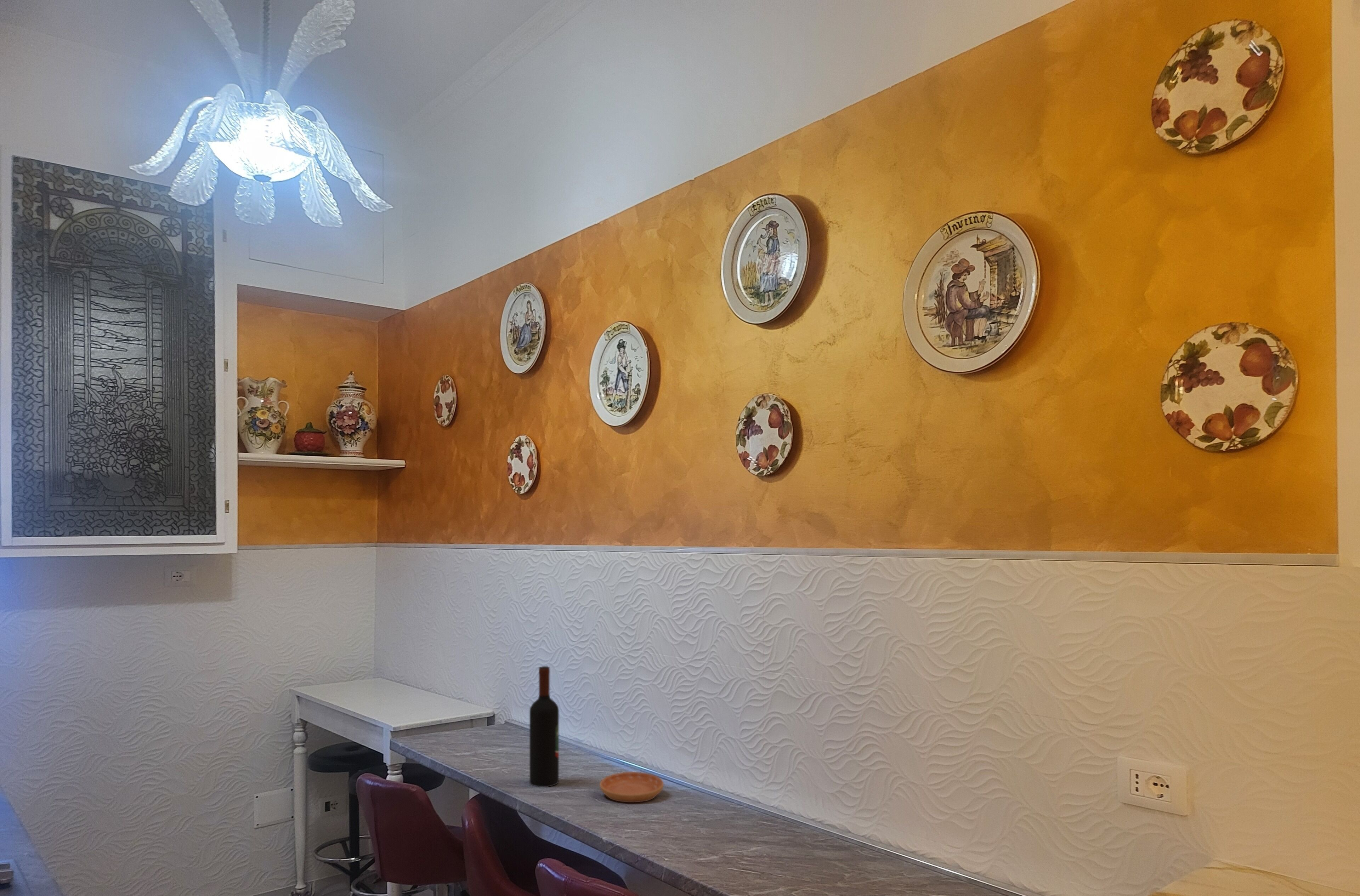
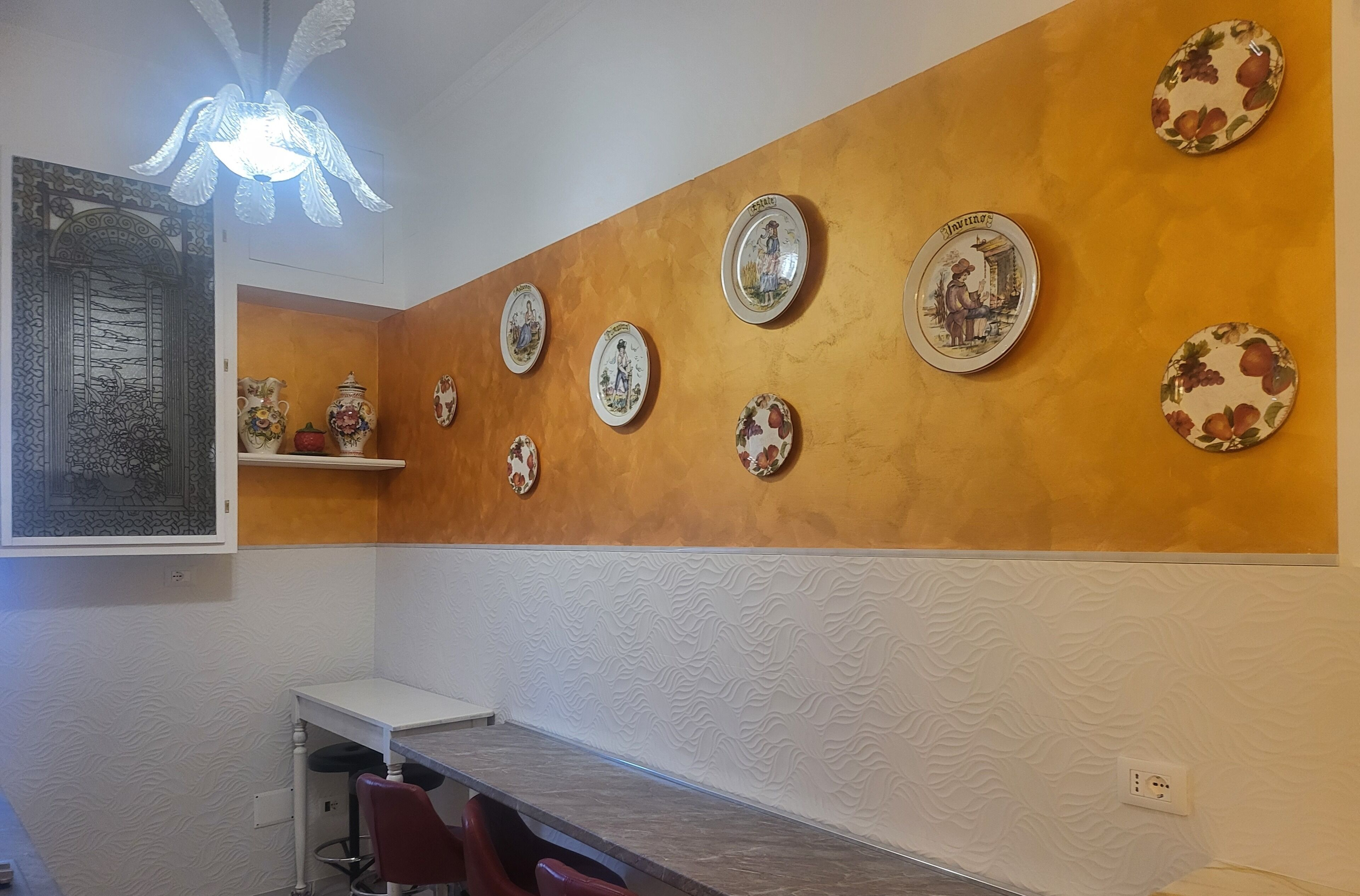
- wine bottle (544, 725)
- saucer (631, 788)
